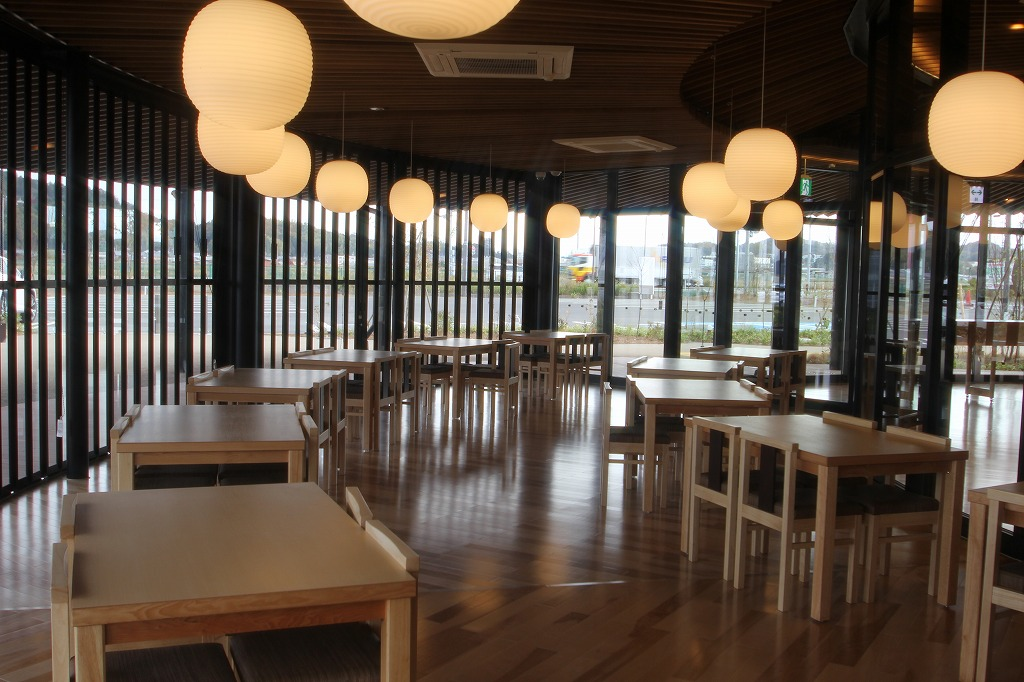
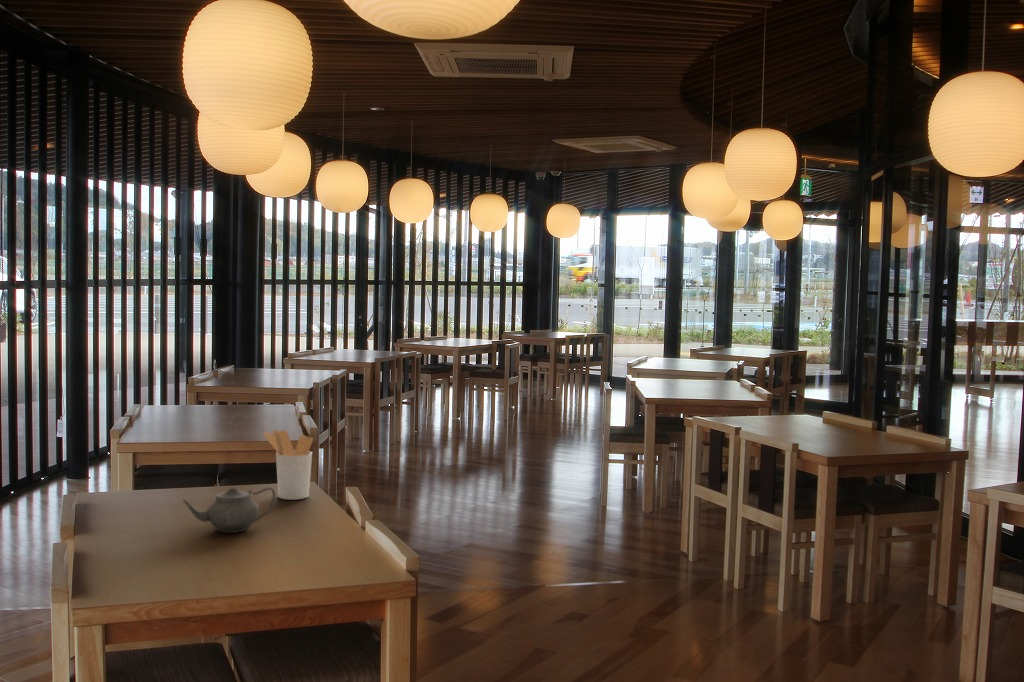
+ teapot (229, 508)
+ utensil holder (287, 462)
